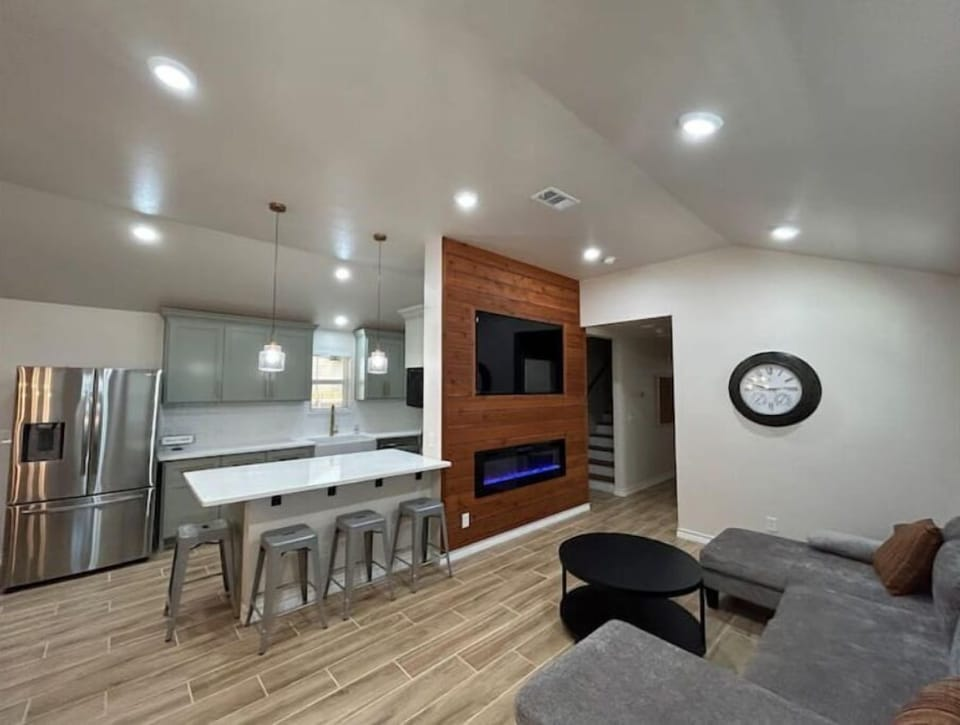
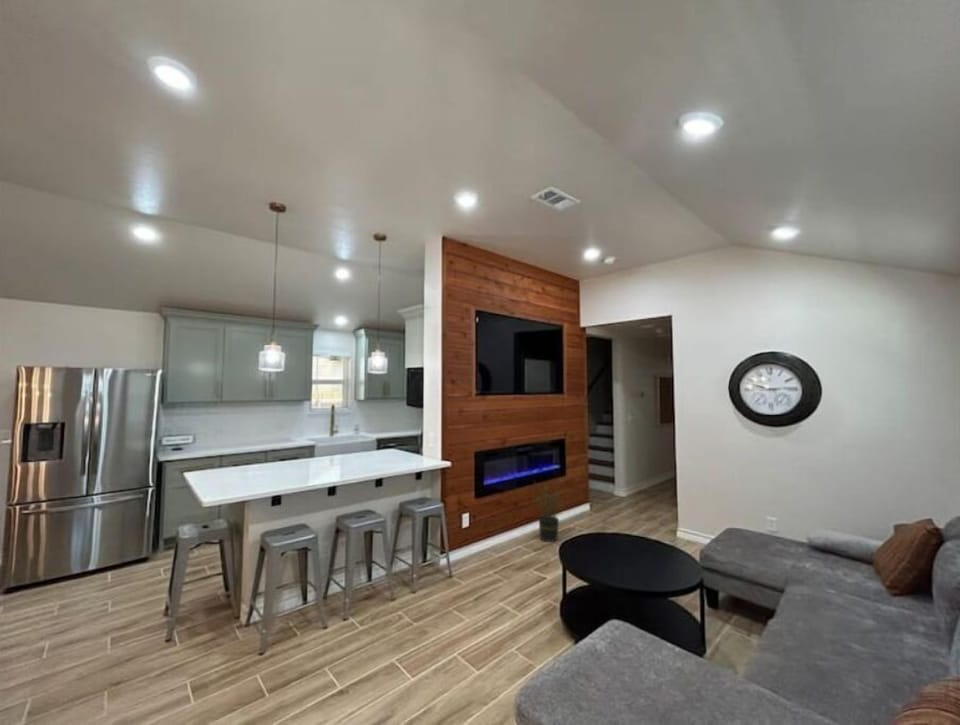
+ potted plant (547, 509)
